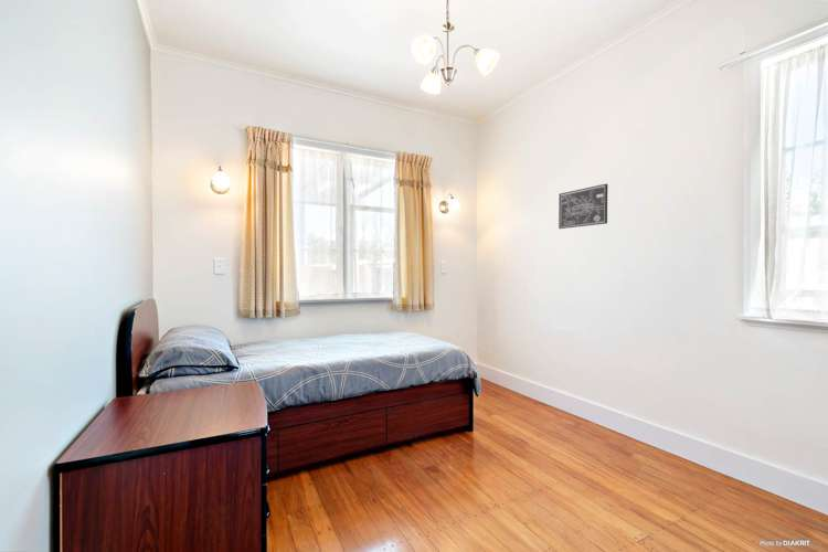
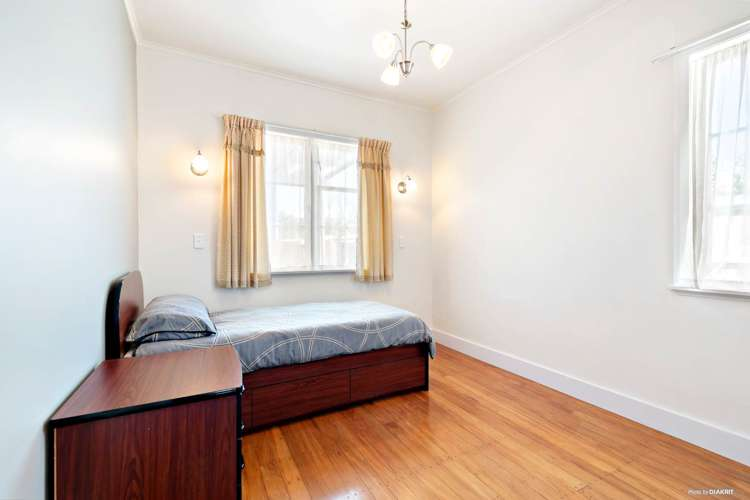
- wall art (581, 208)
